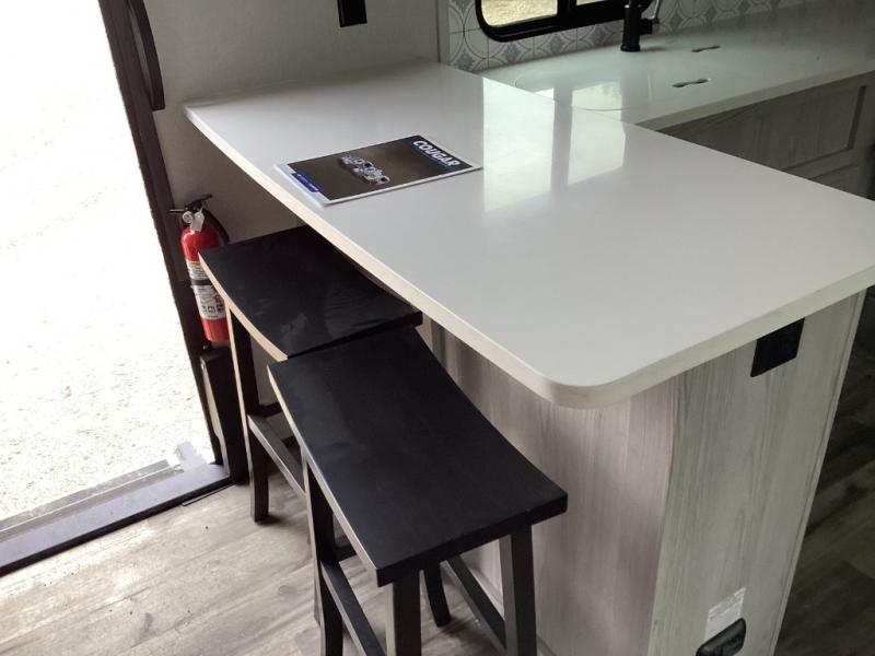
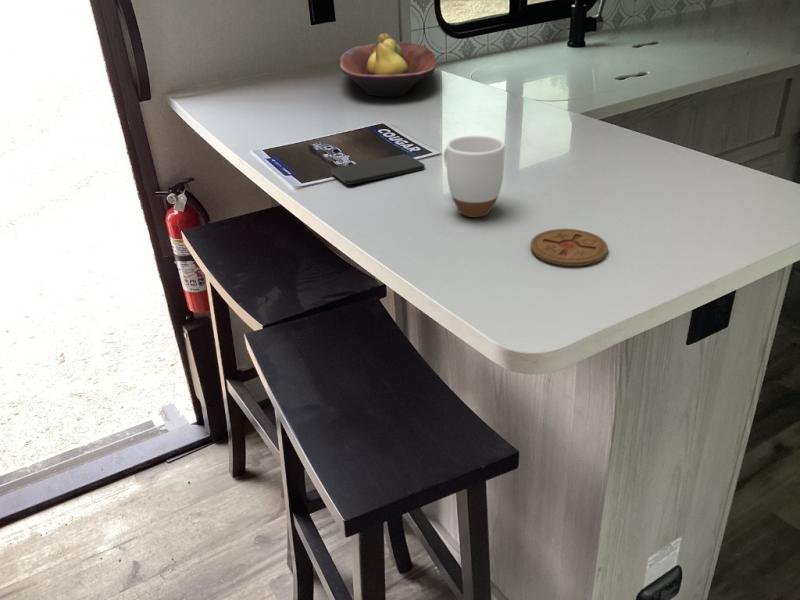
+ smartphone (378, 168)
+ fruit bowl (387, 60)
+ mug (467, 175)
+ coaster (568, 246)
